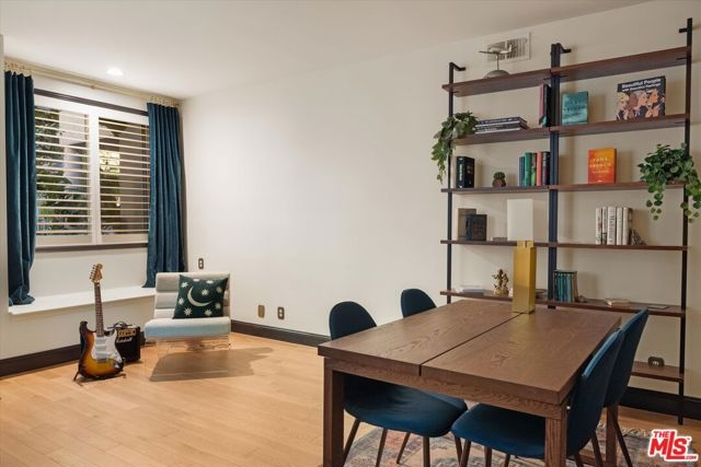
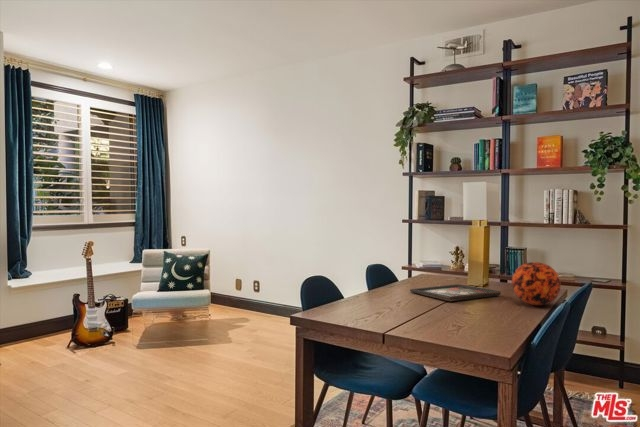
+ decorative tray (454, 291)
+ decorative ball (535, 283)
